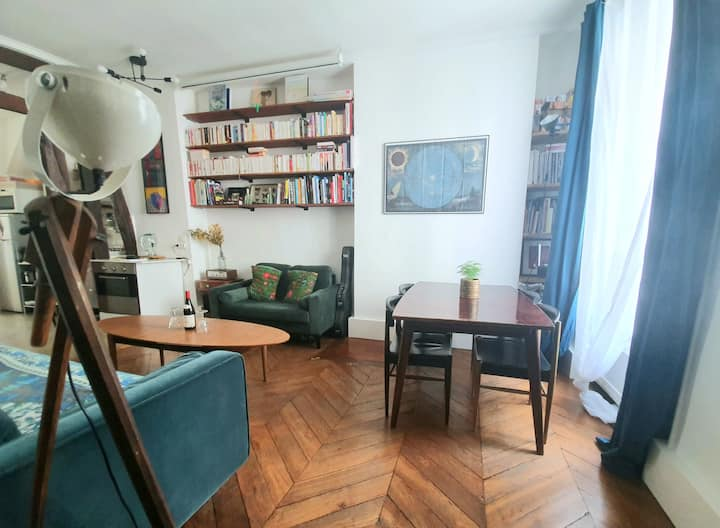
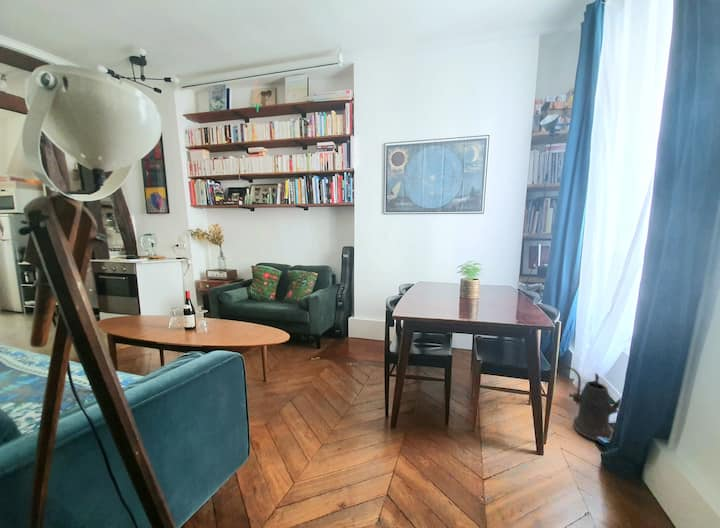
+ watering can (585, 400)
